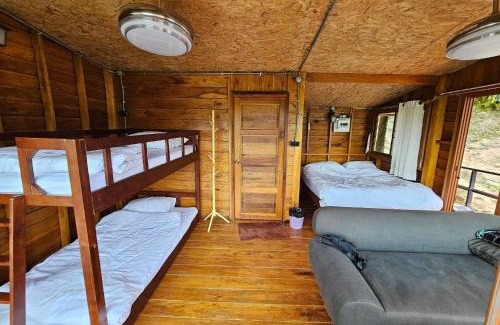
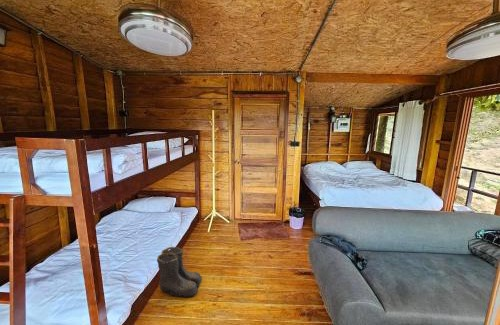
+ boots (180, 270)
